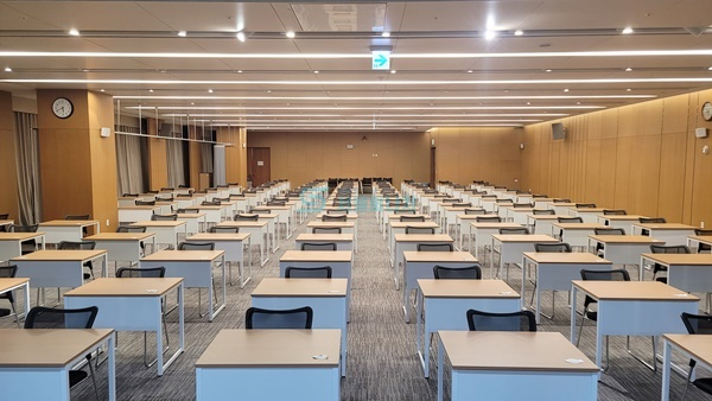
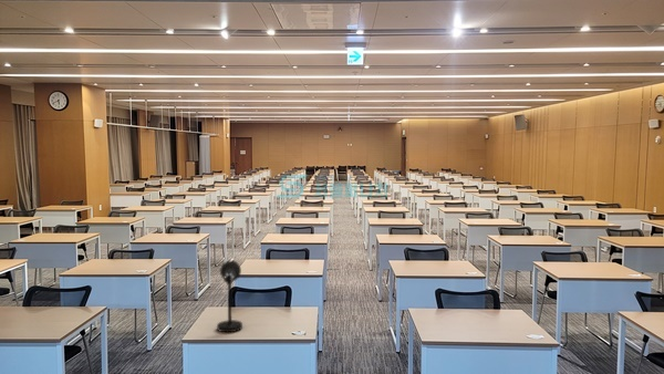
+ desk lamp (230, 294)
